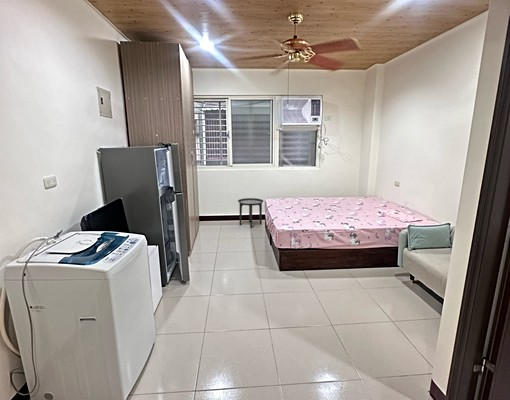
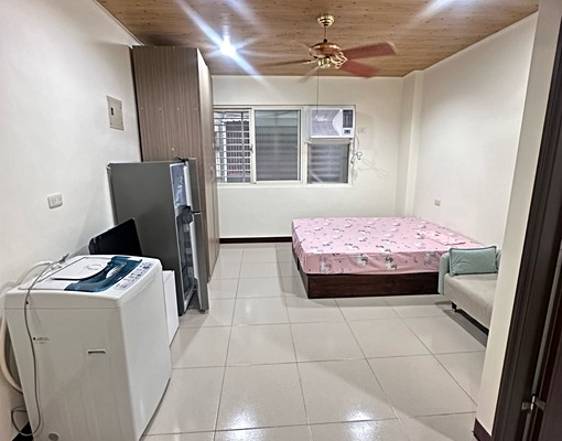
- side table (250, 212)
